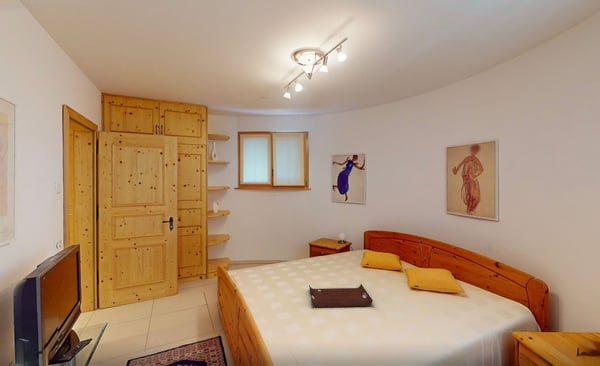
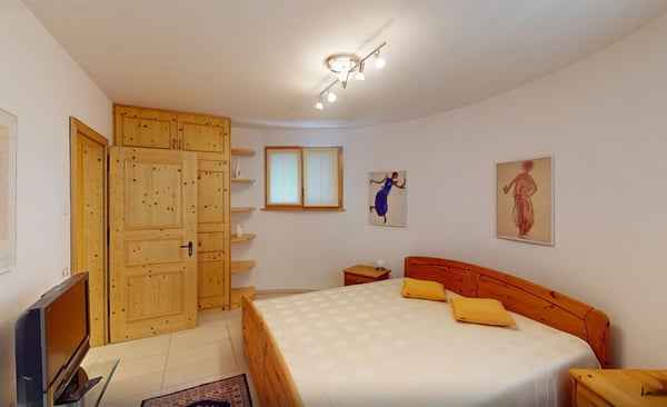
- serving tray (338, 294)
